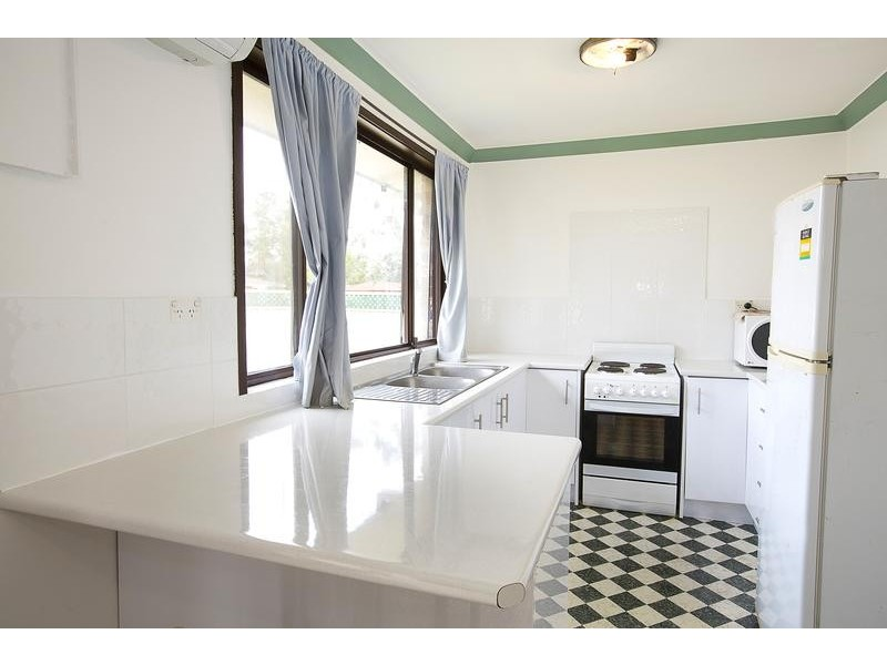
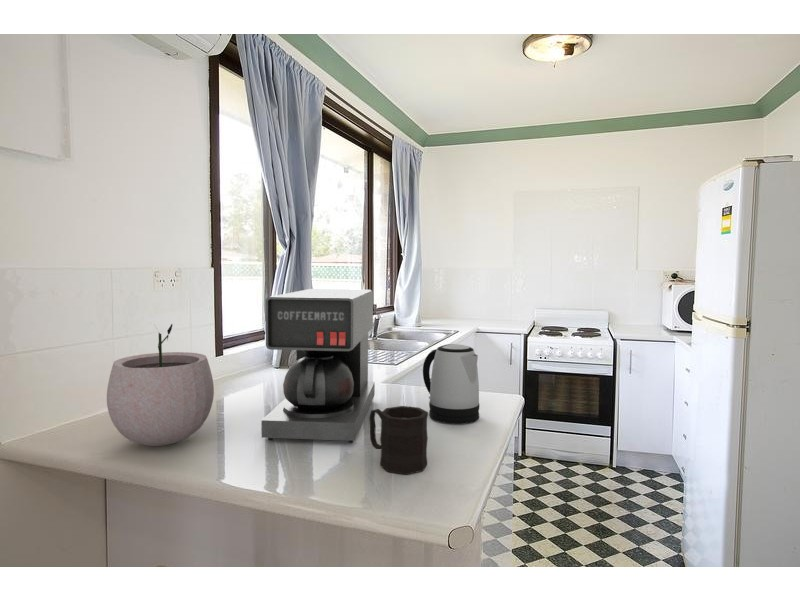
+ mug (395, 436)
+ coffee maker (326, 355)
+ plant pot (162, 382)
+ kettle (449, 379)
